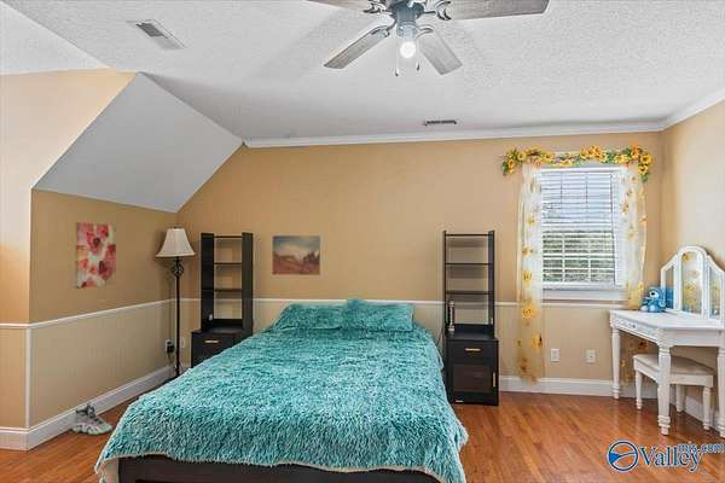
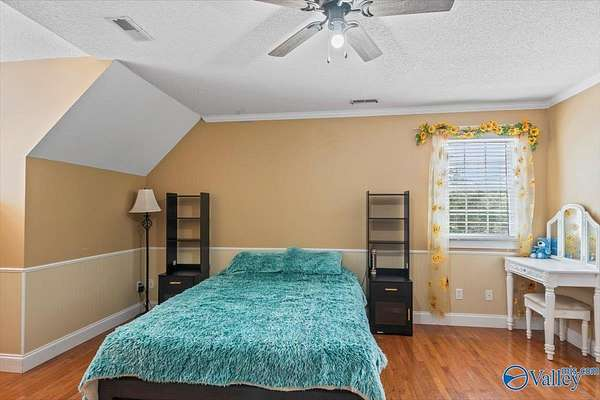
- sneaker (92, 417)
- wall art (296, 255)
- wall art (97, 255)
